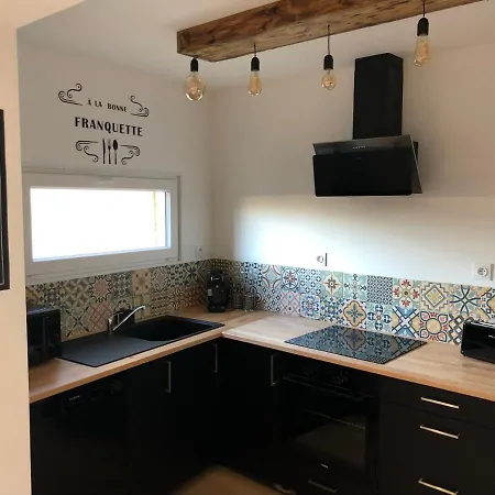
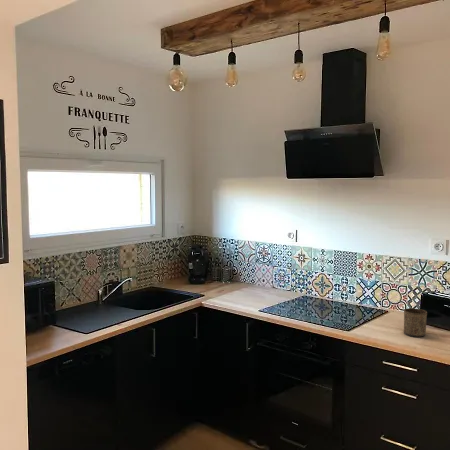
+ cup (414, 322)
